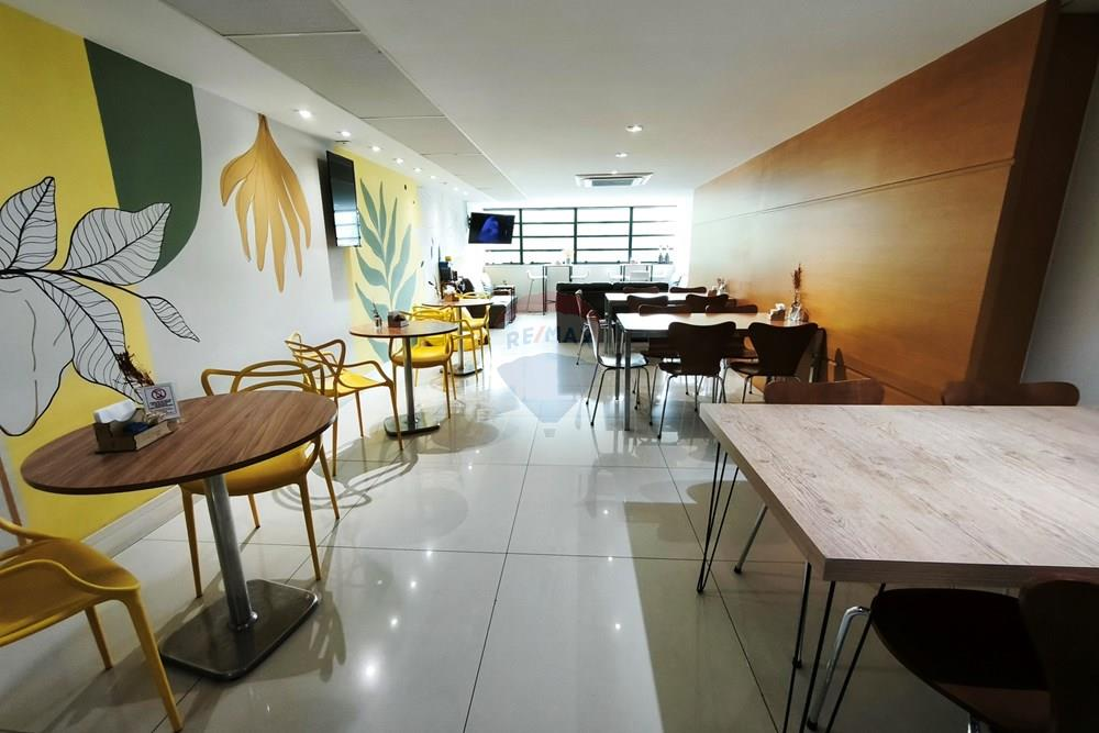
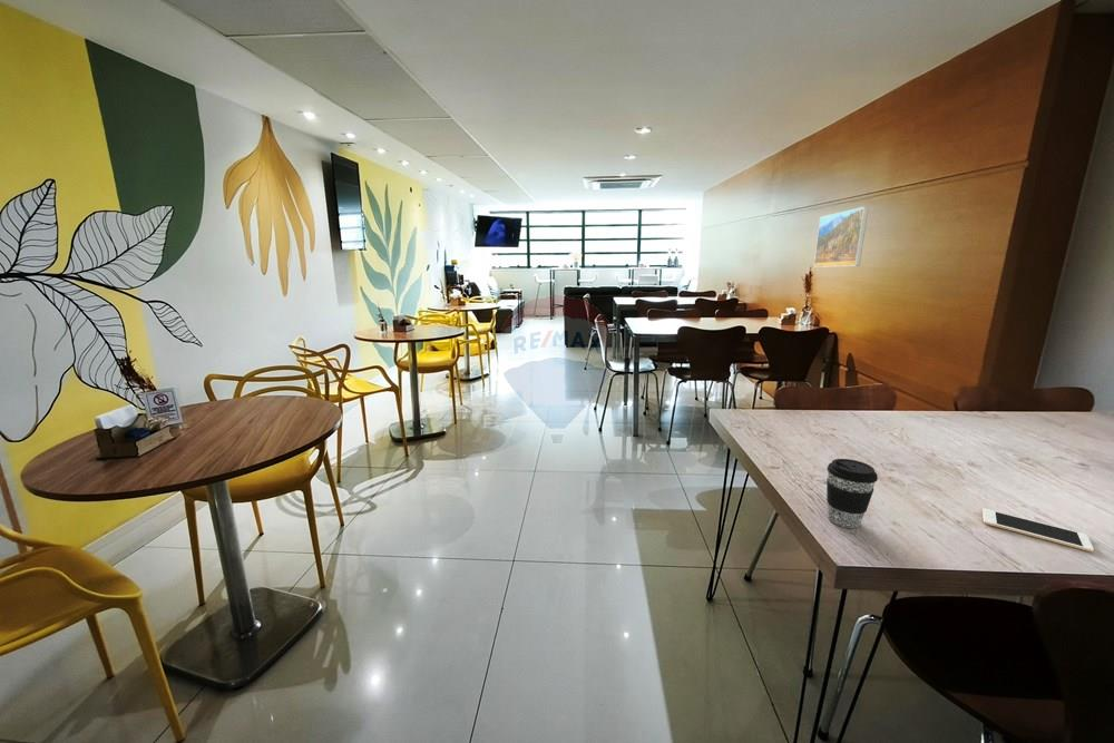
+ cell phone (1033, 528)
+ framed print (838, 239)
+ coffee cup (848, 493)
